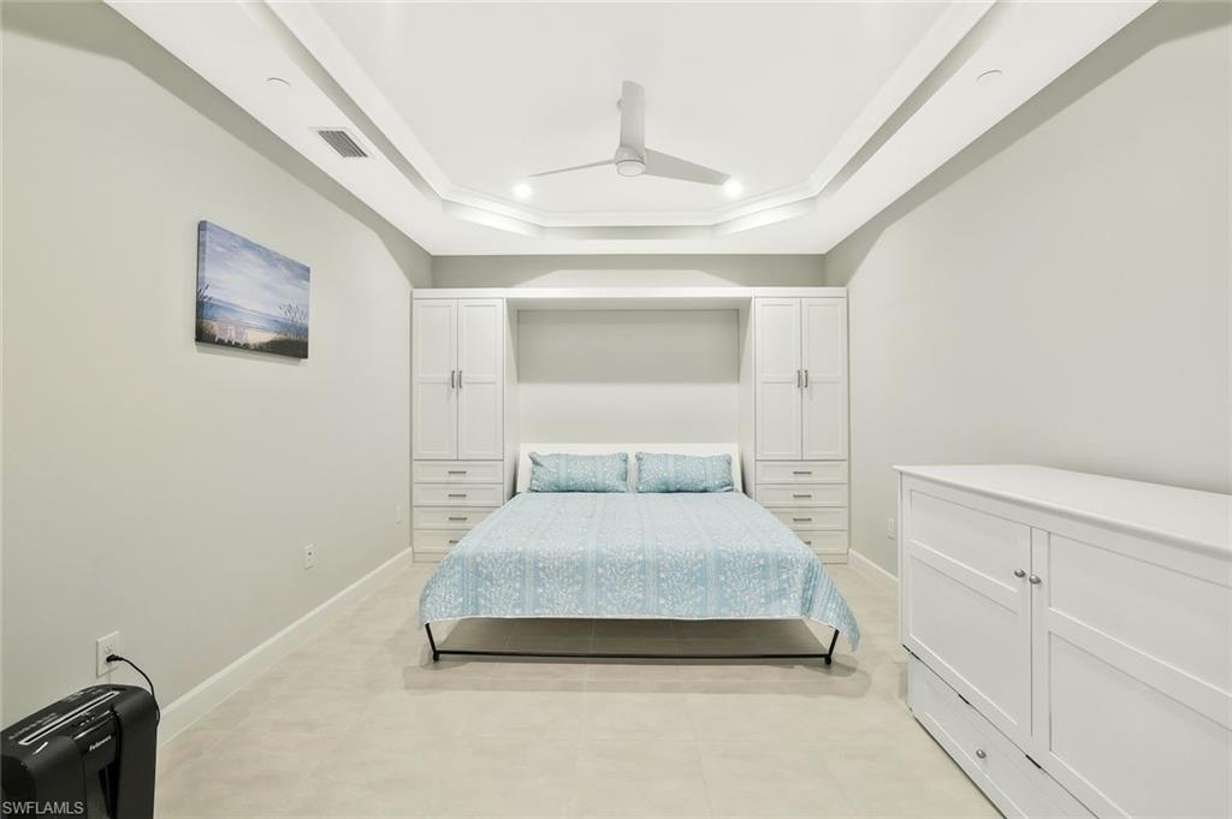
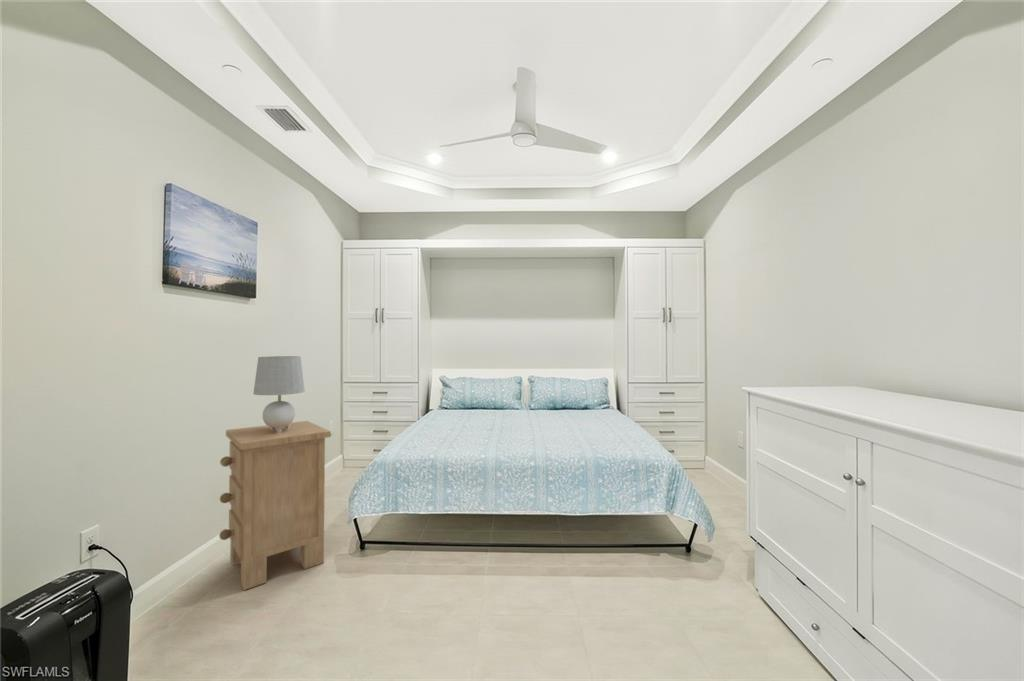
+ nightstand (272, 497)
+ table lamp (279, 392)
